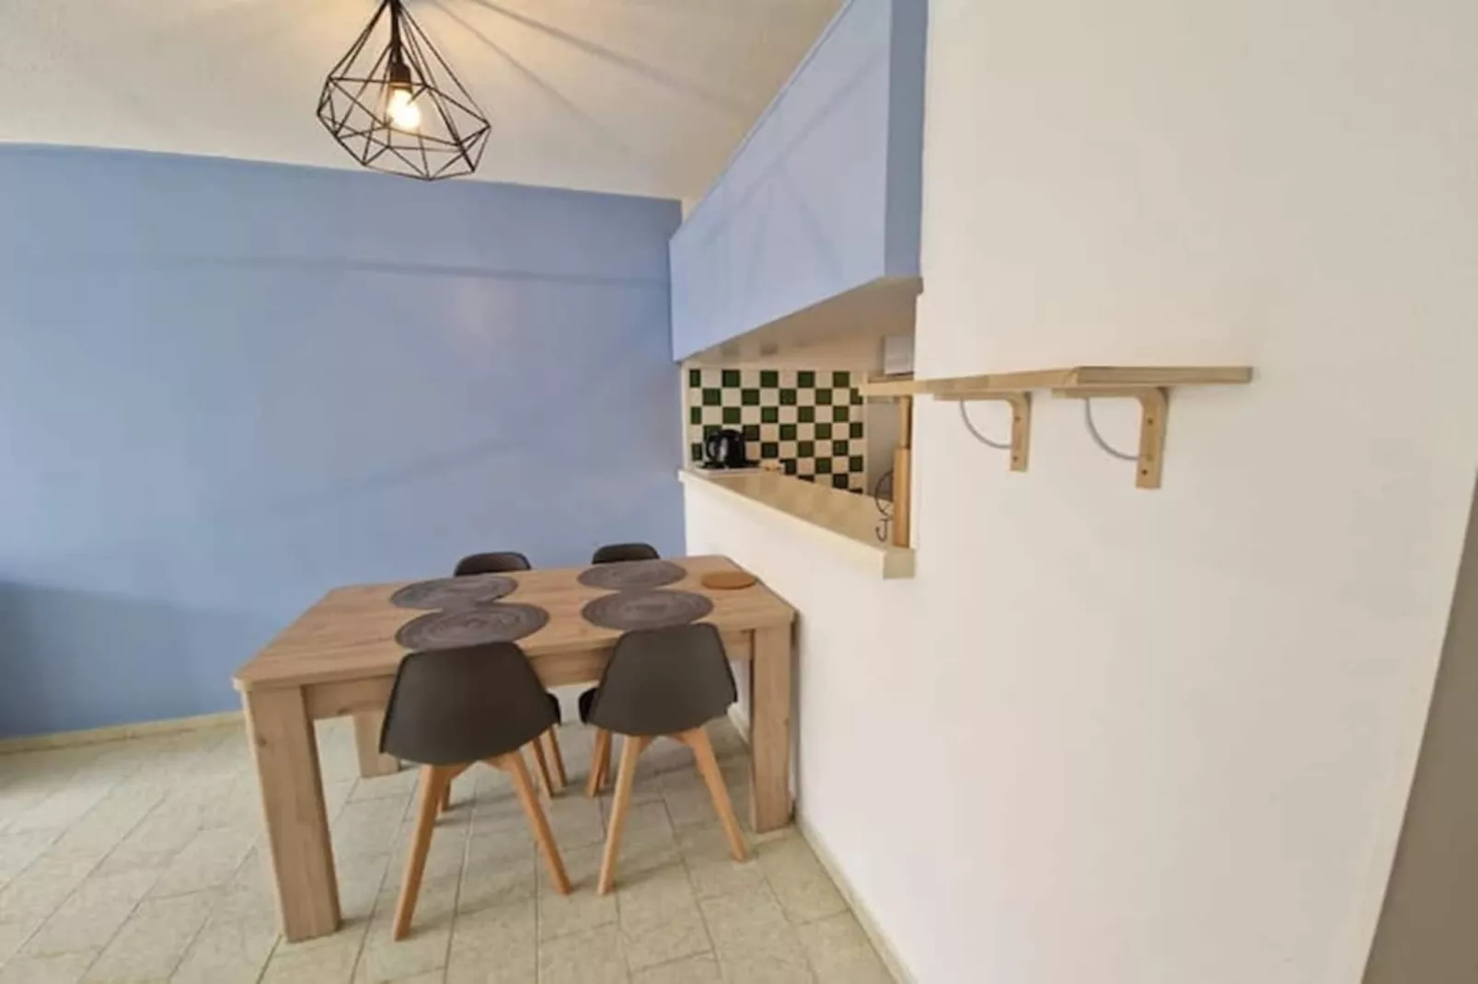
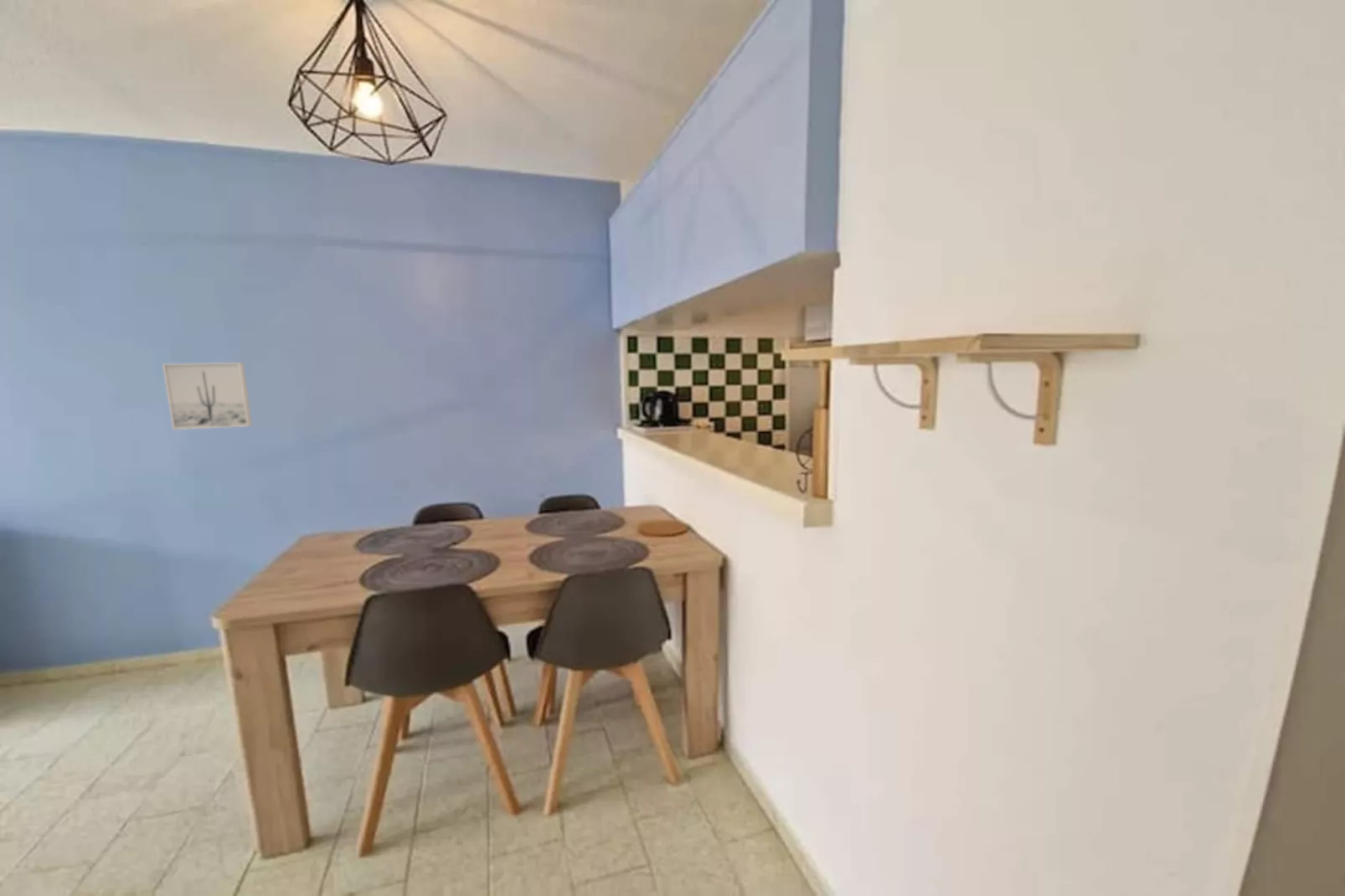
+ wall art (209, 395)
